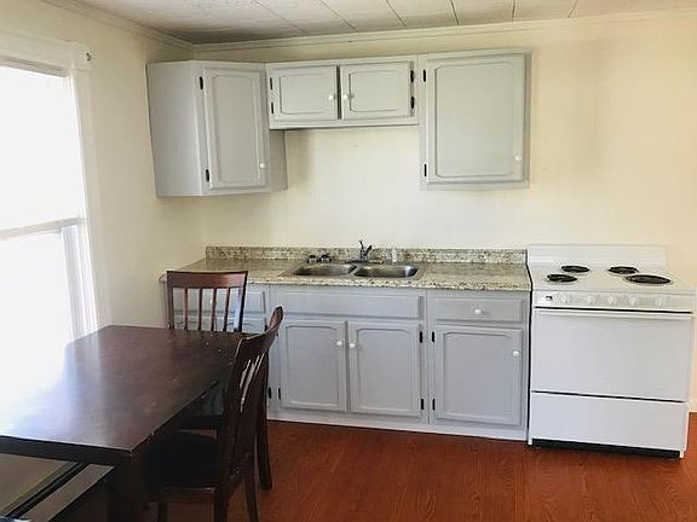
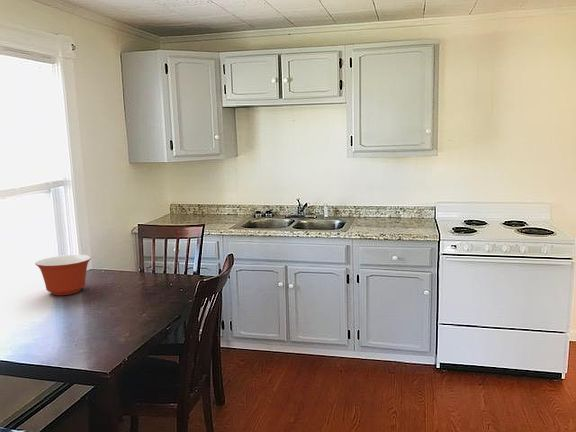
+ mixing bowl (65, 275)
